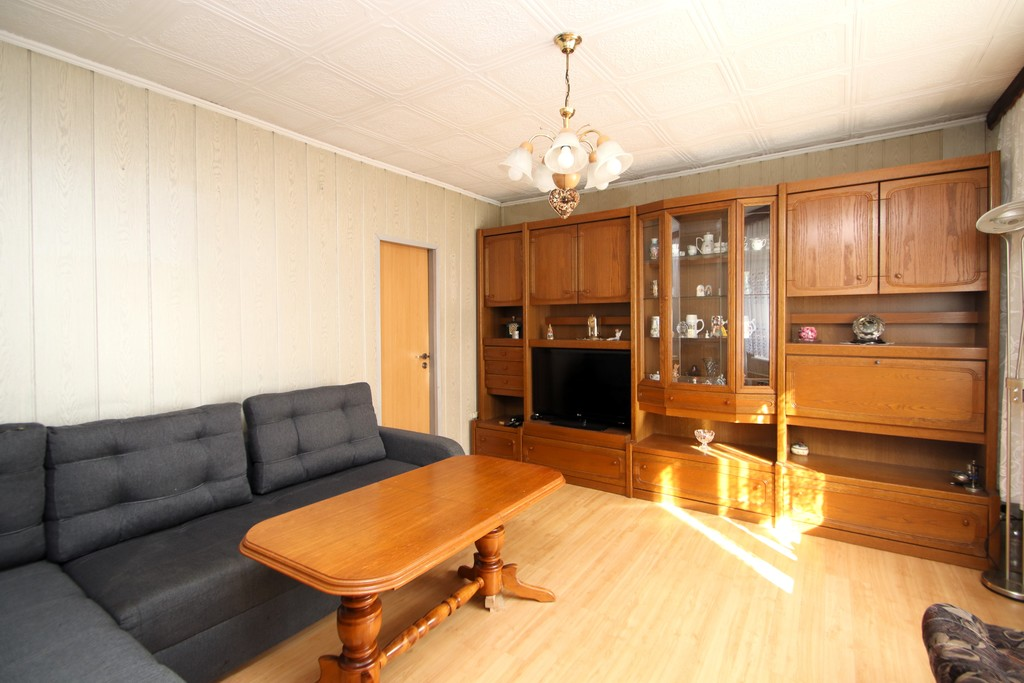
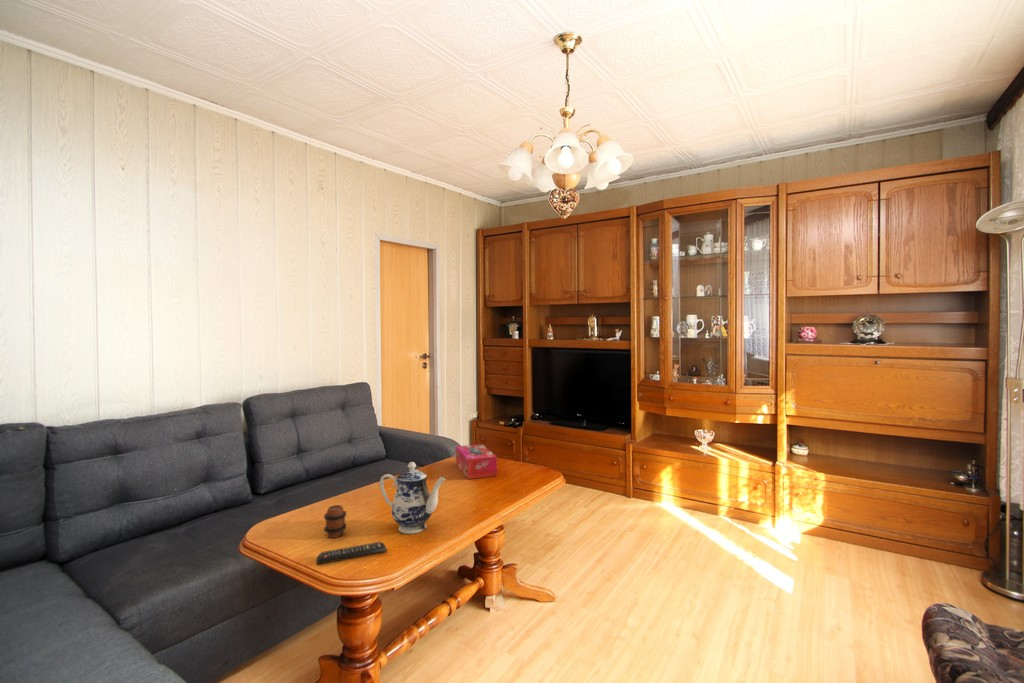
+ remote control (352, 552)
+ teapot (412, 495)
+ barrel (335, 521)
+ tissue box (475, 460)
